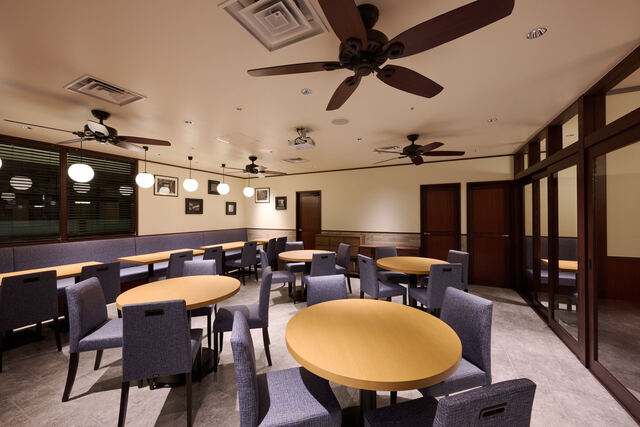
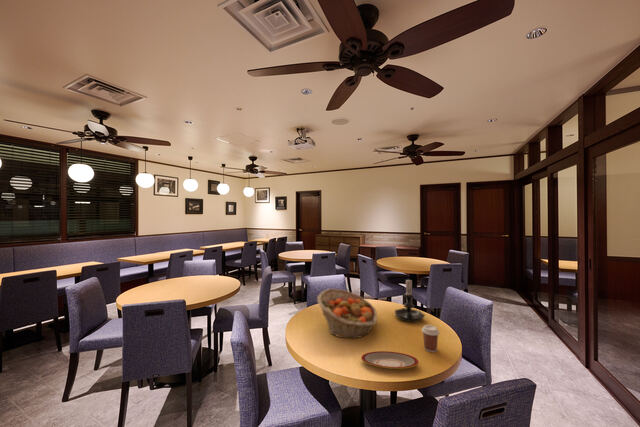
+ coffee cup (430, 338)
+ fruit basket (347, 311)
+ candle holder (409, 297)
+ plate (389, 361)
